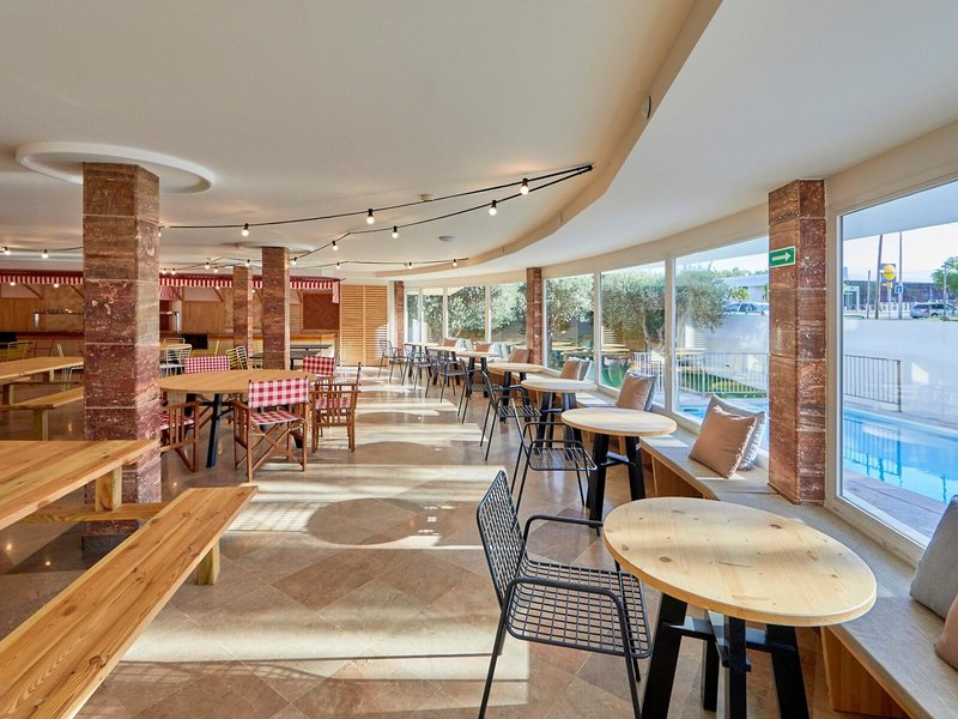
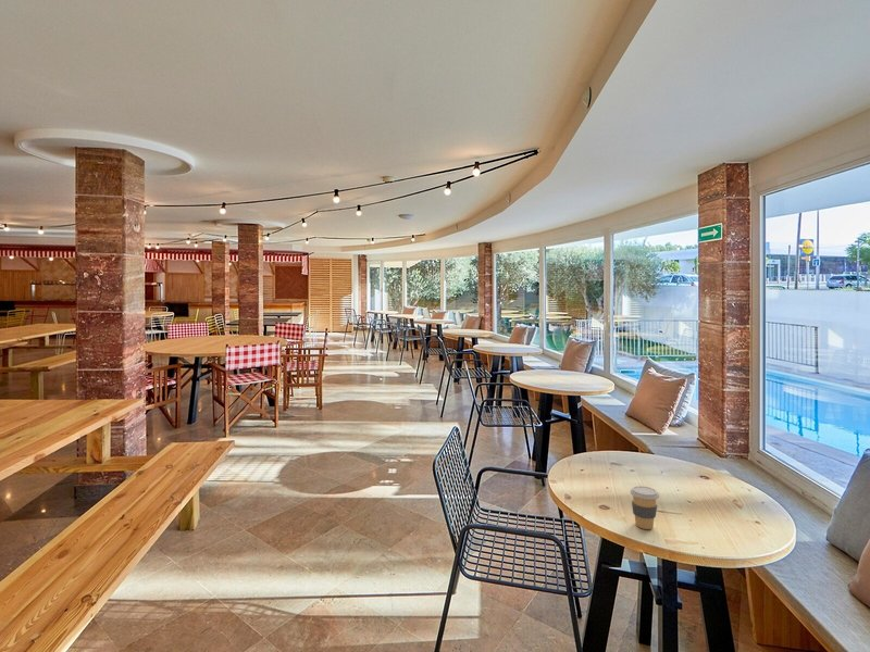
+ coffee cup (644, 507)
